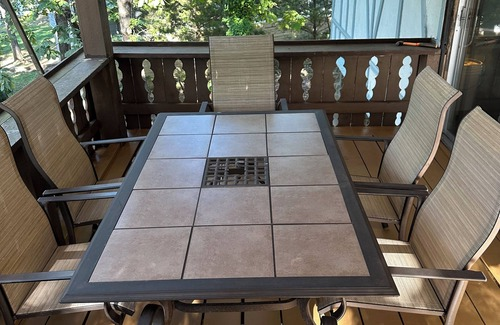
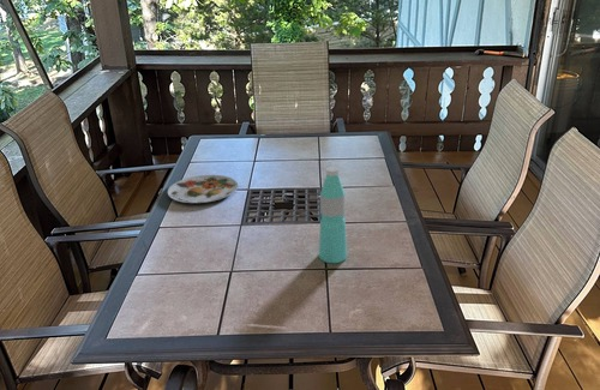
+ water bottle (332, 214)
+ plate (203, 188)
